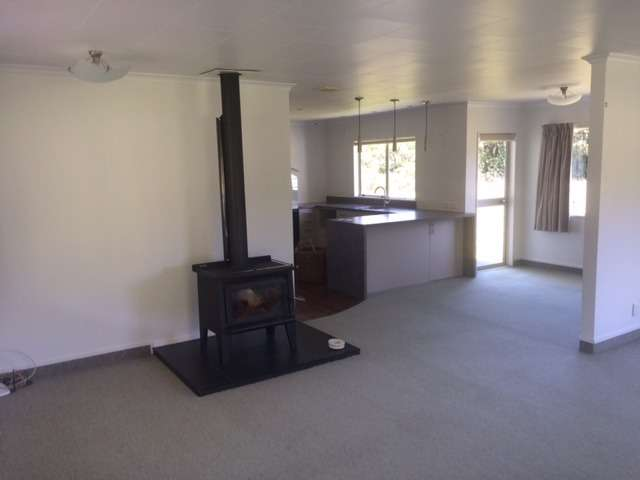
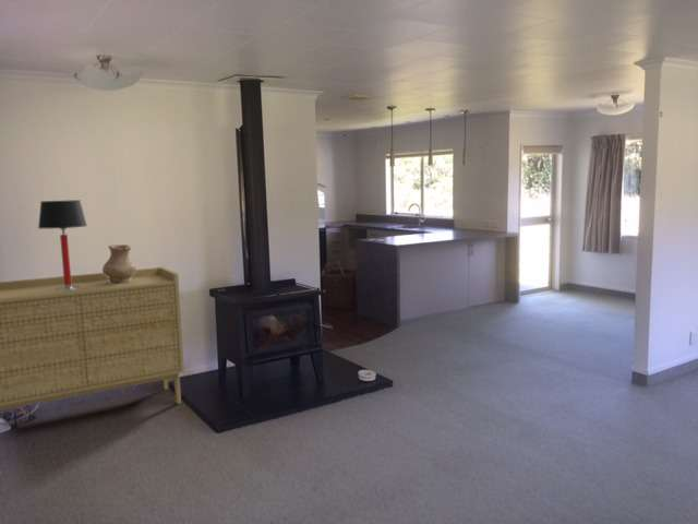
+ vase (119, 263)
+ sideboard (80, 347)
+ table lamp (64, 245)
